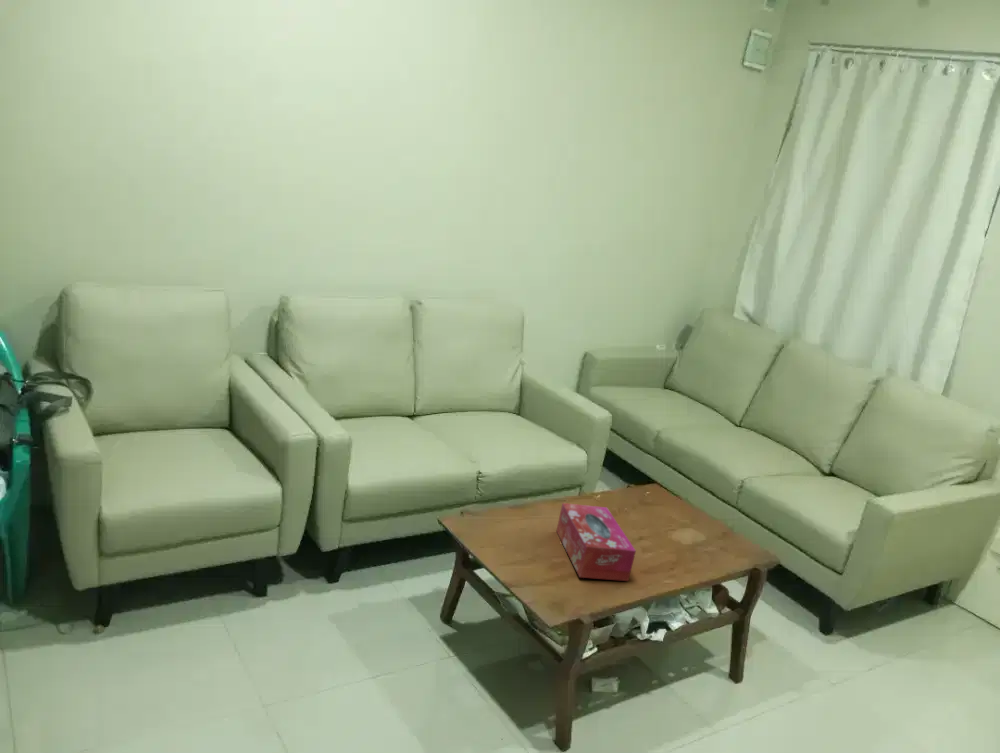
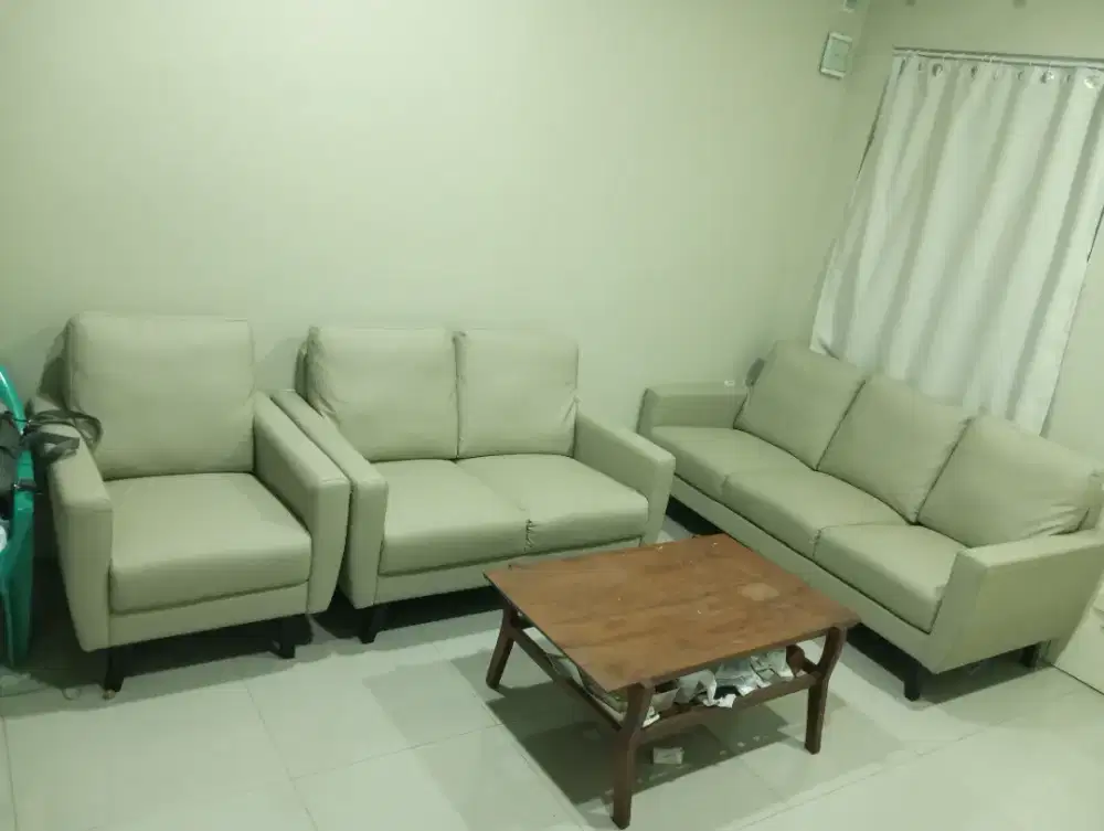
- tissue box (594, 540)
